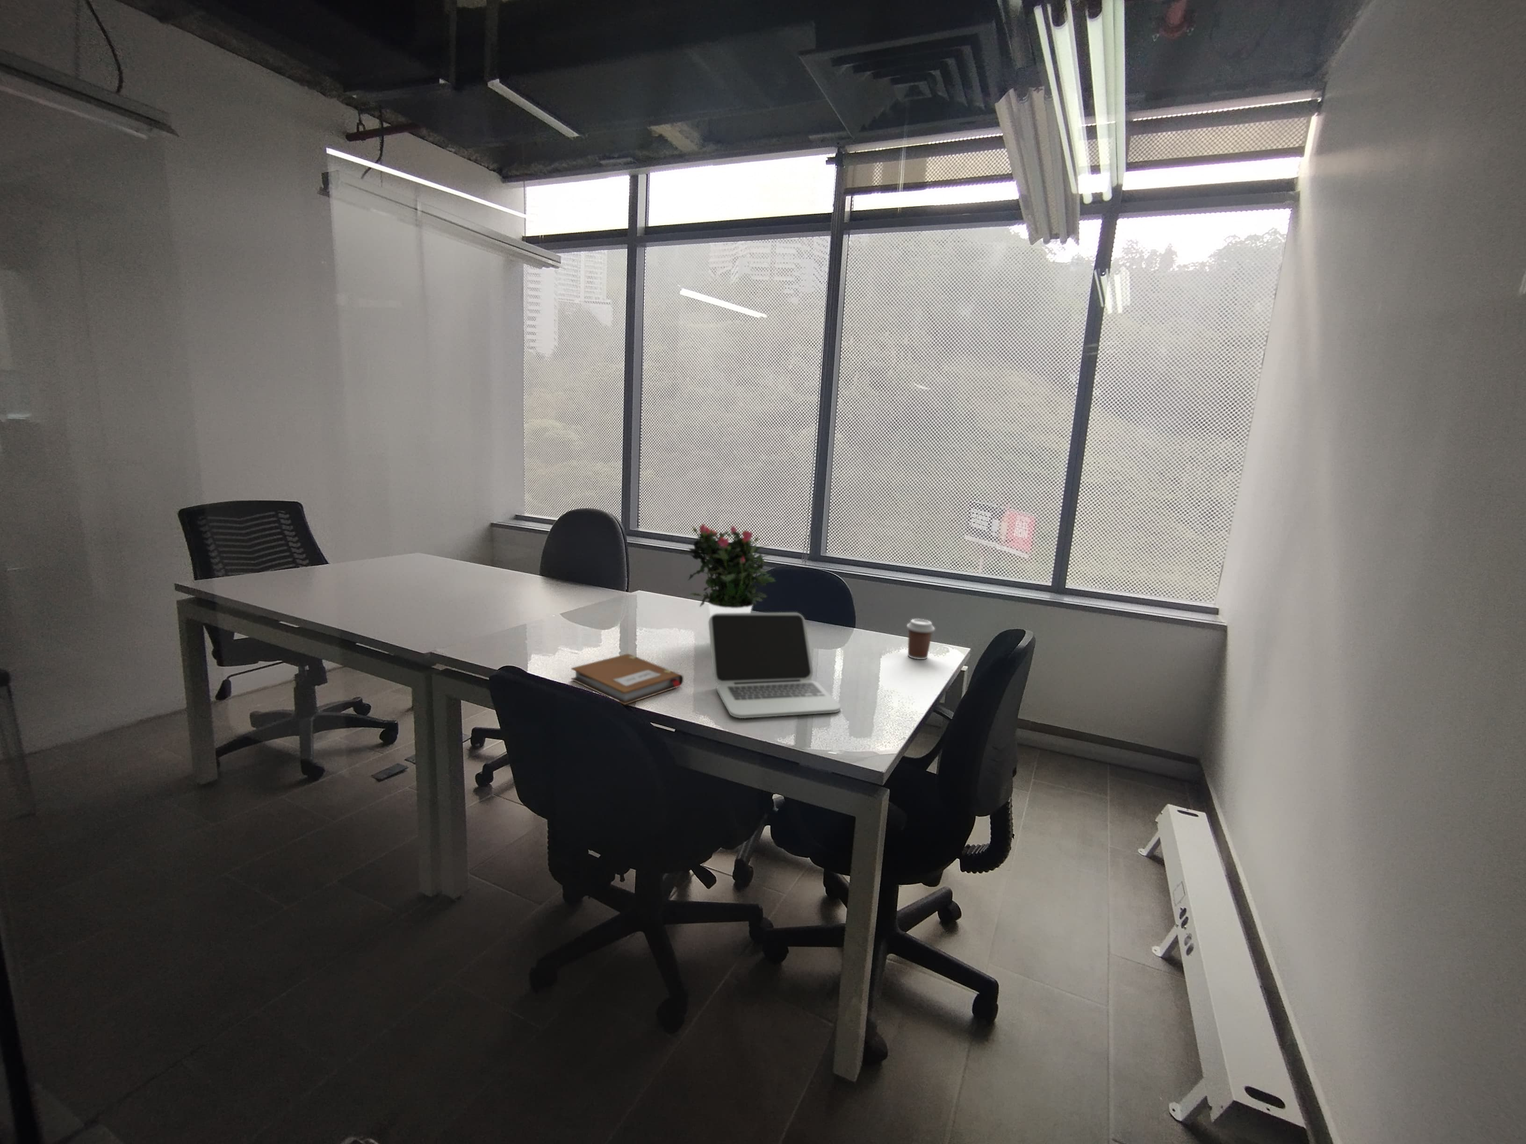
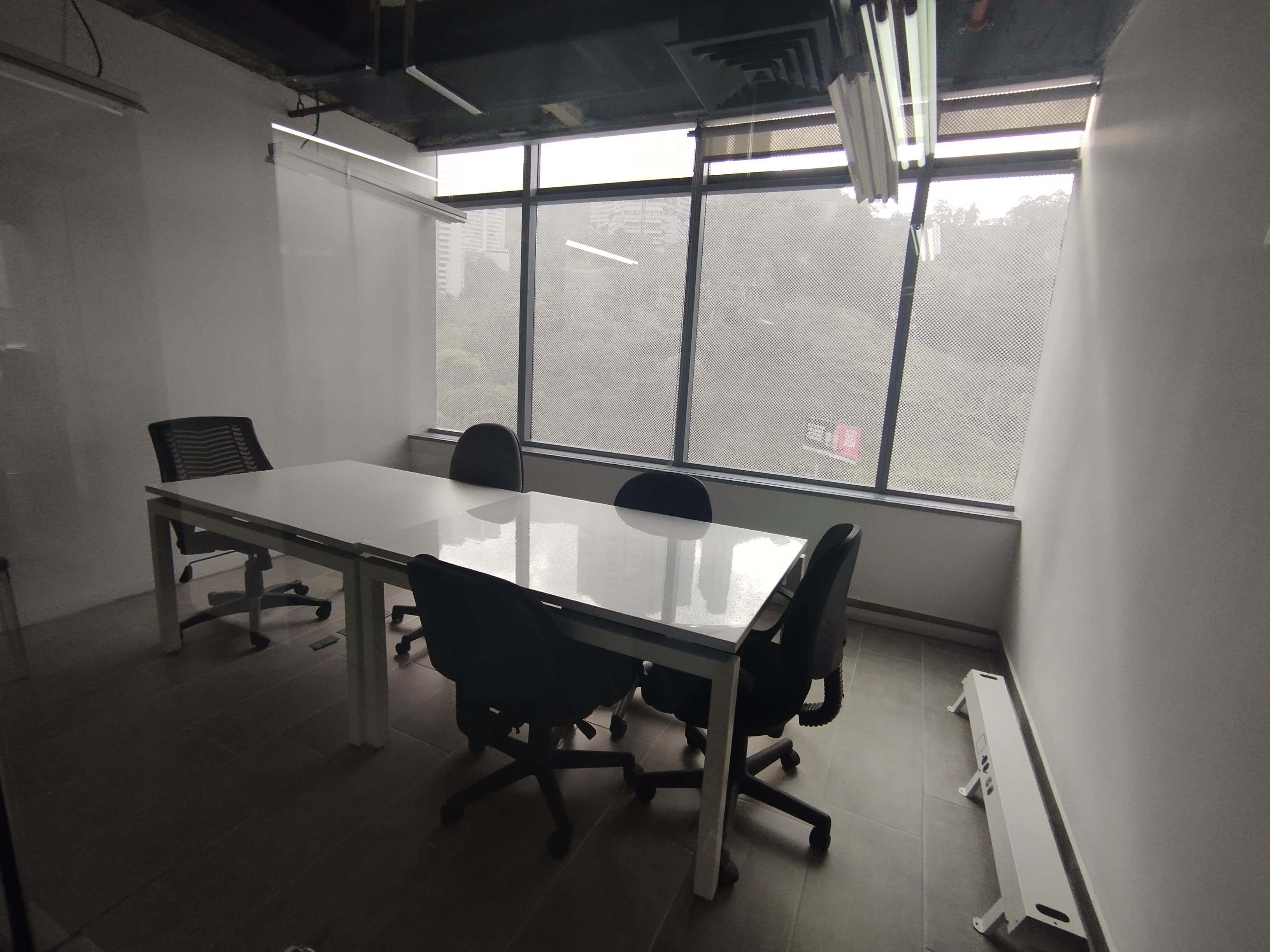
- coffee cup (919, 639)
- potted flower (728, 584)
- notebook (628, 677)
- laptop (771, 660)
